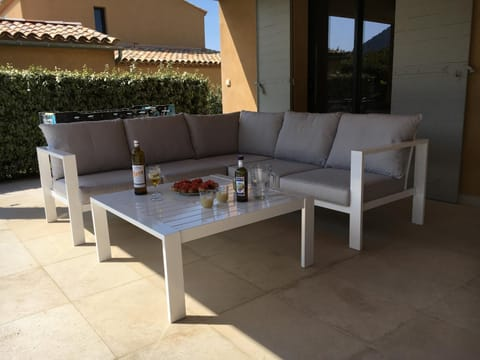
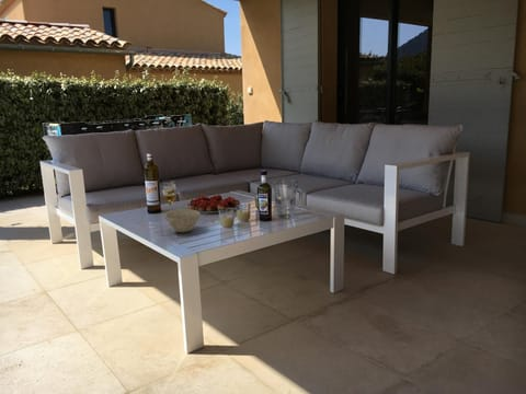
+ bowl (182, 221)
